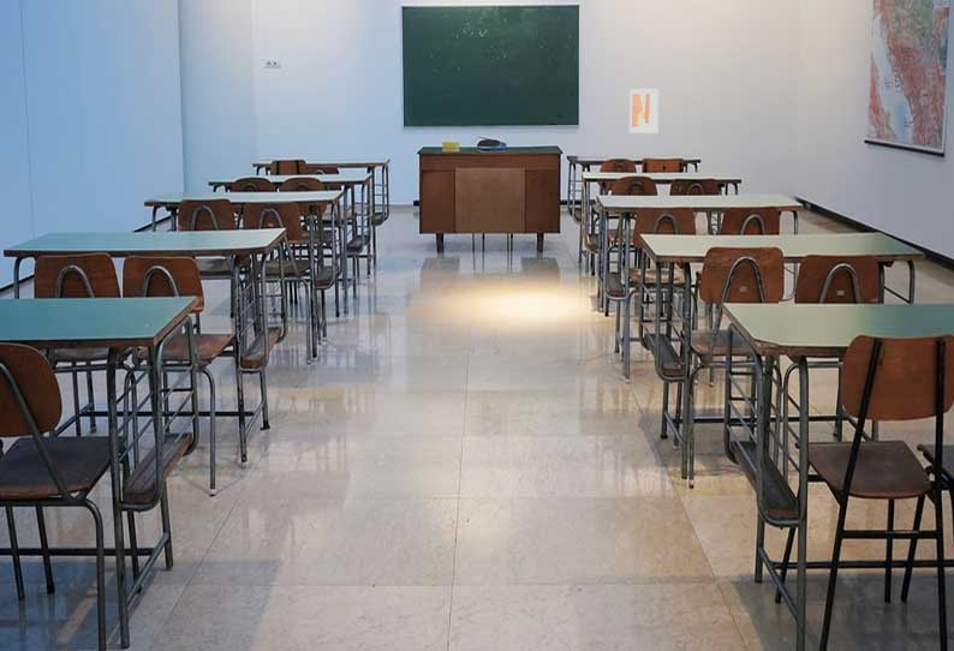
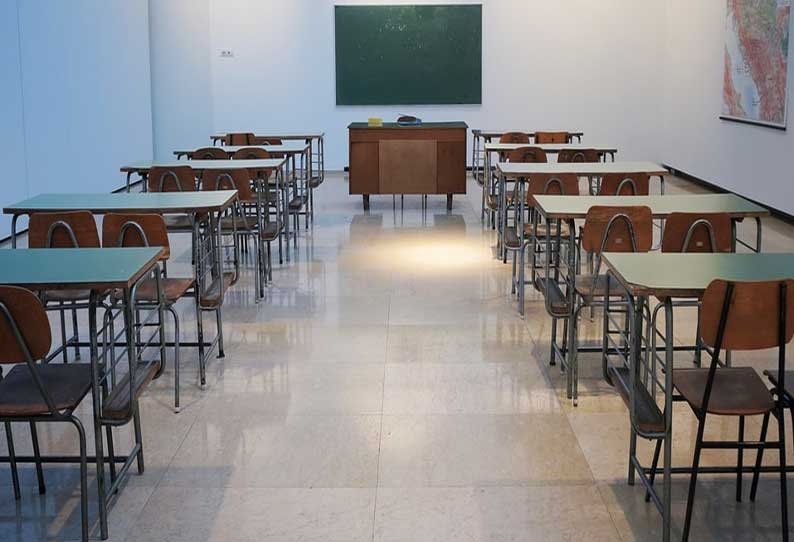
- wall art (643, 111)
